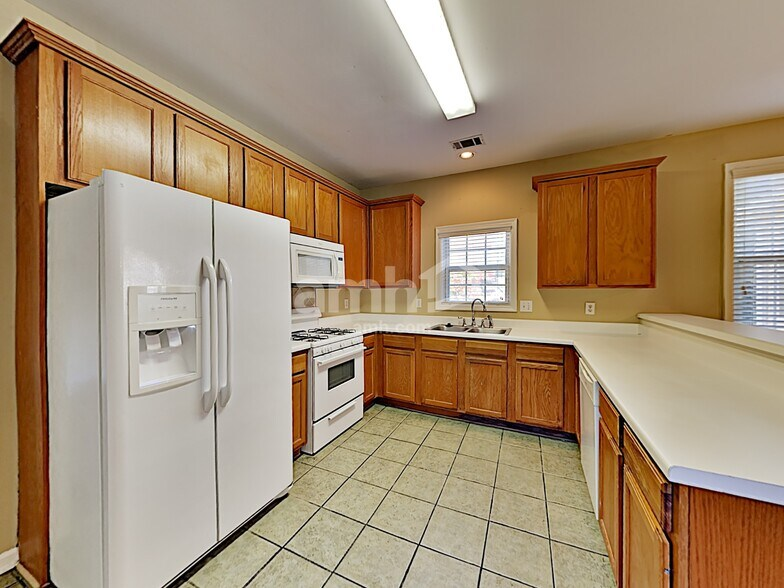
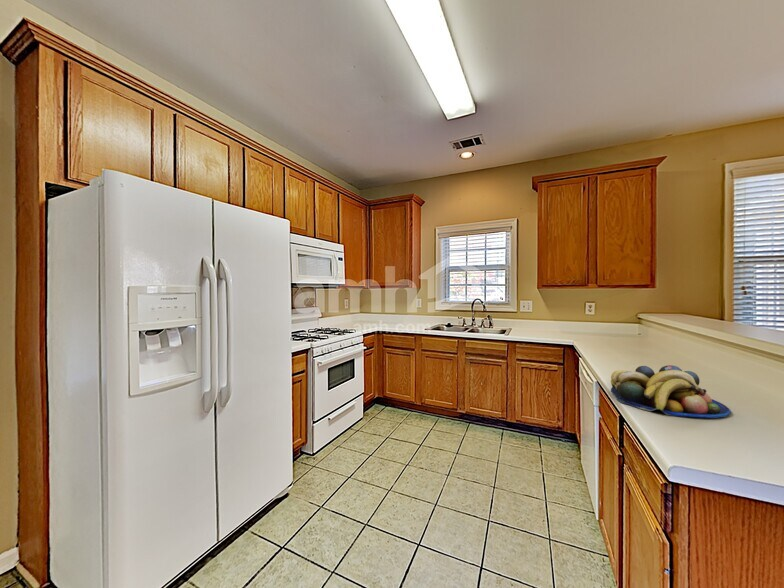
+ fruit bowl (665, 384)
